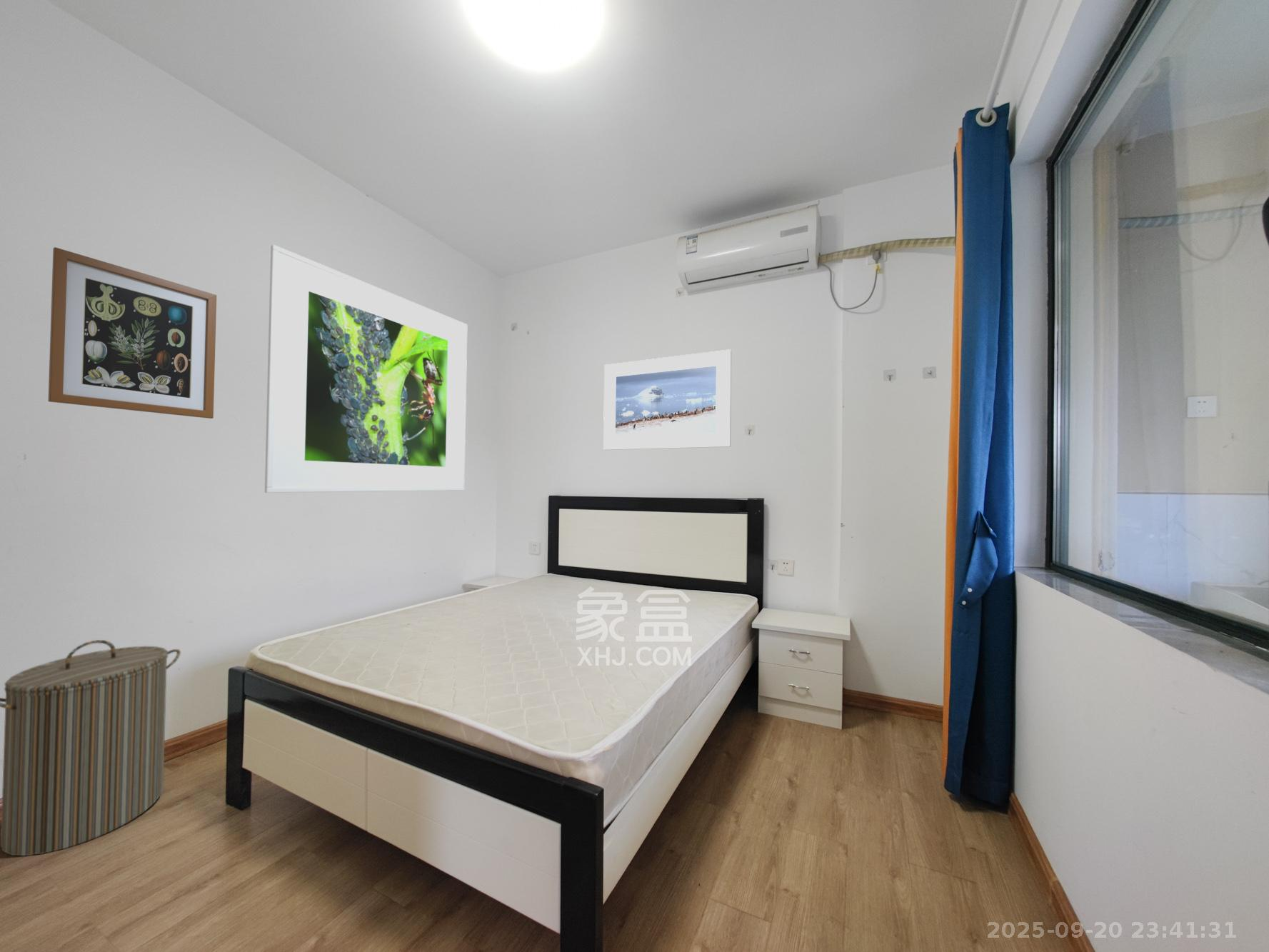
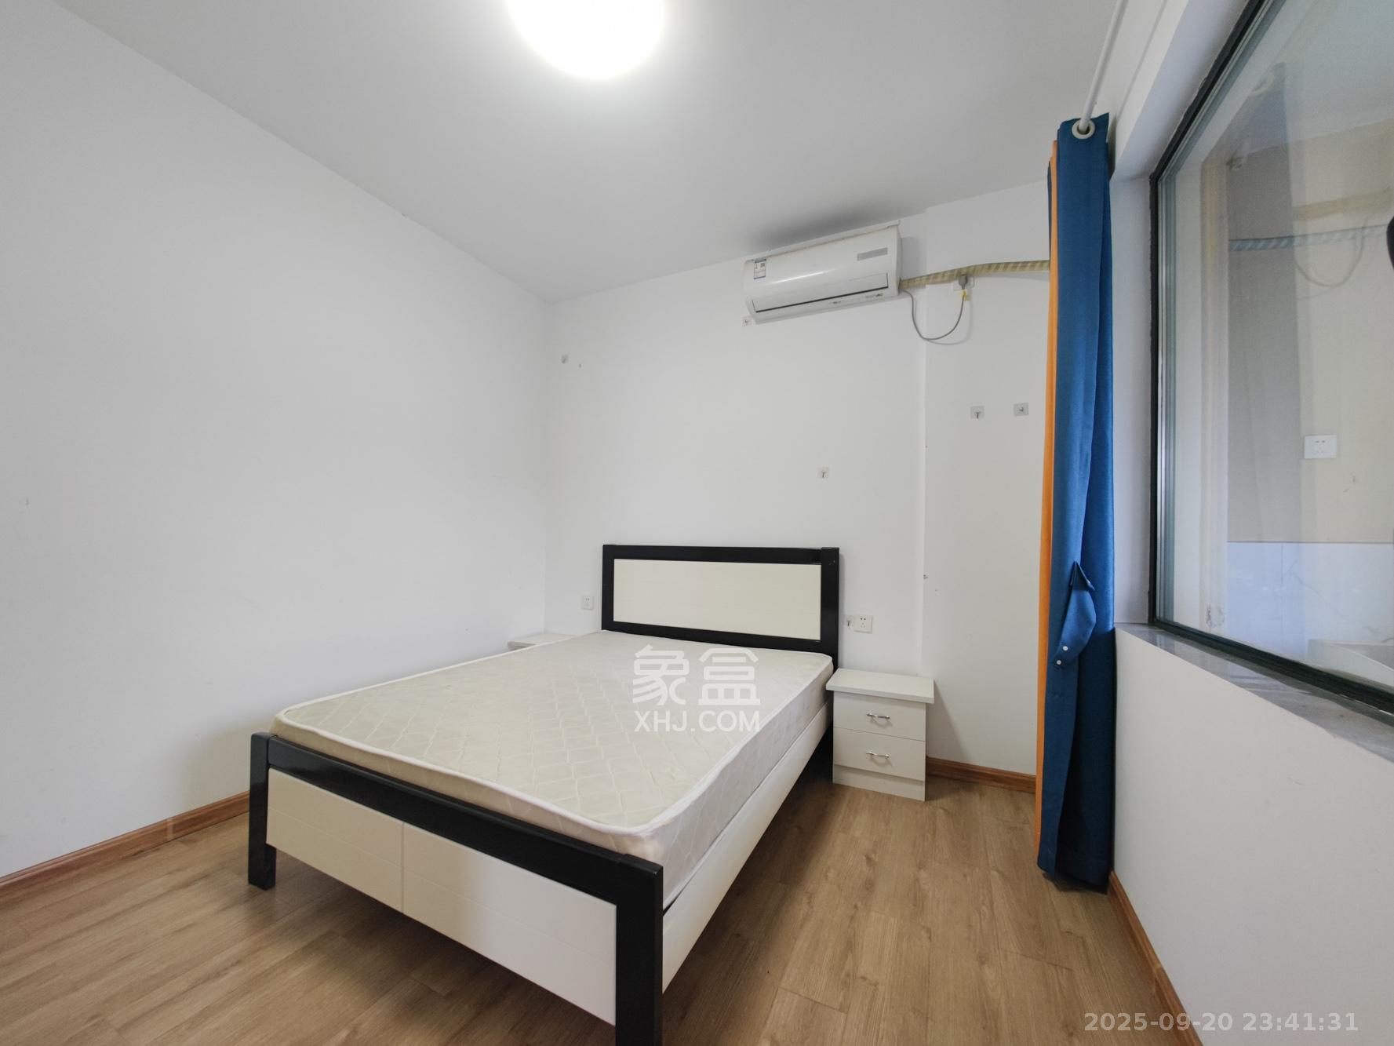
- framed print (386, 391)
- wall art (141, 342)
- laundry hamper (91, 727)
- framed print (663, 403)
